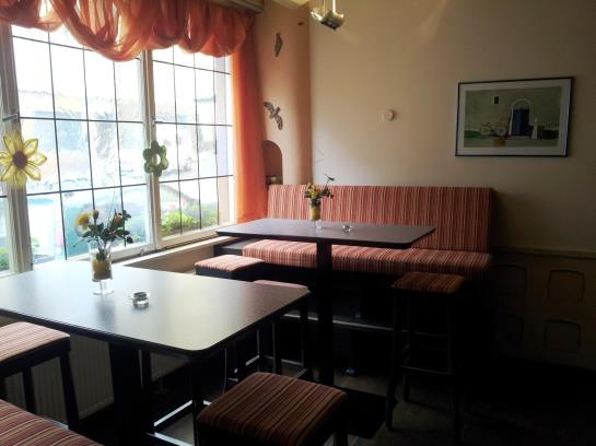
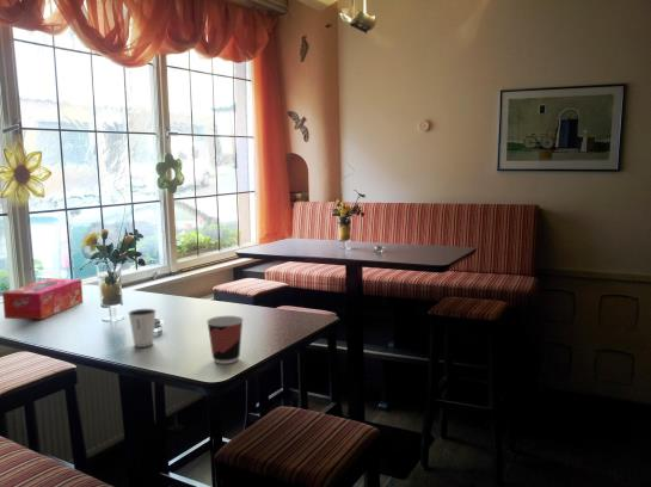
+ dixie cup (142, 328)
+ cup (225, 339)
+ tissue box (44, 297)
